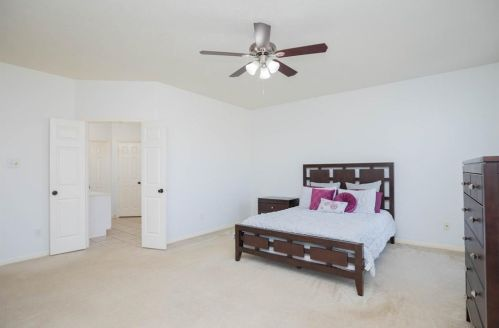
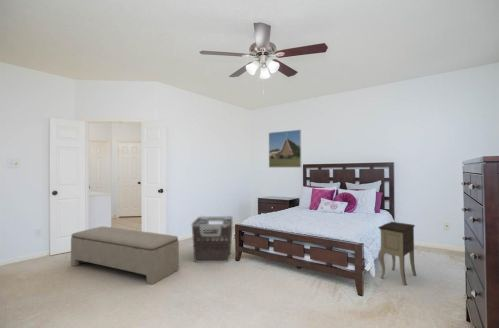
+ nightstand (397, 250)
+ clothes hamper (213, 238)
+ bench (123, 250)
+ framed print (284, 149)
